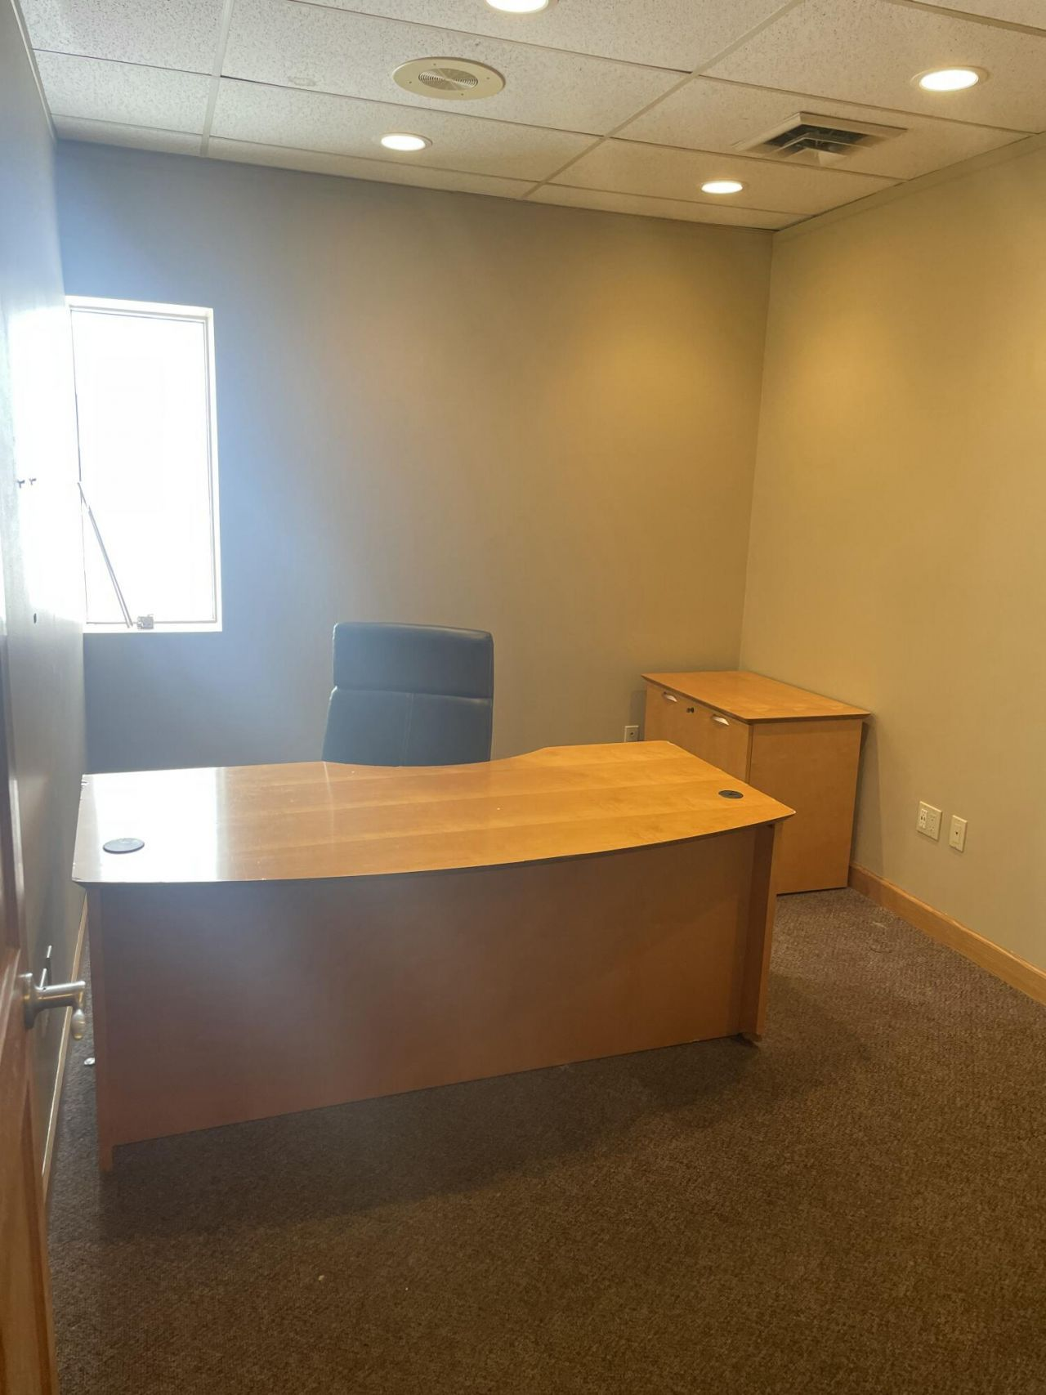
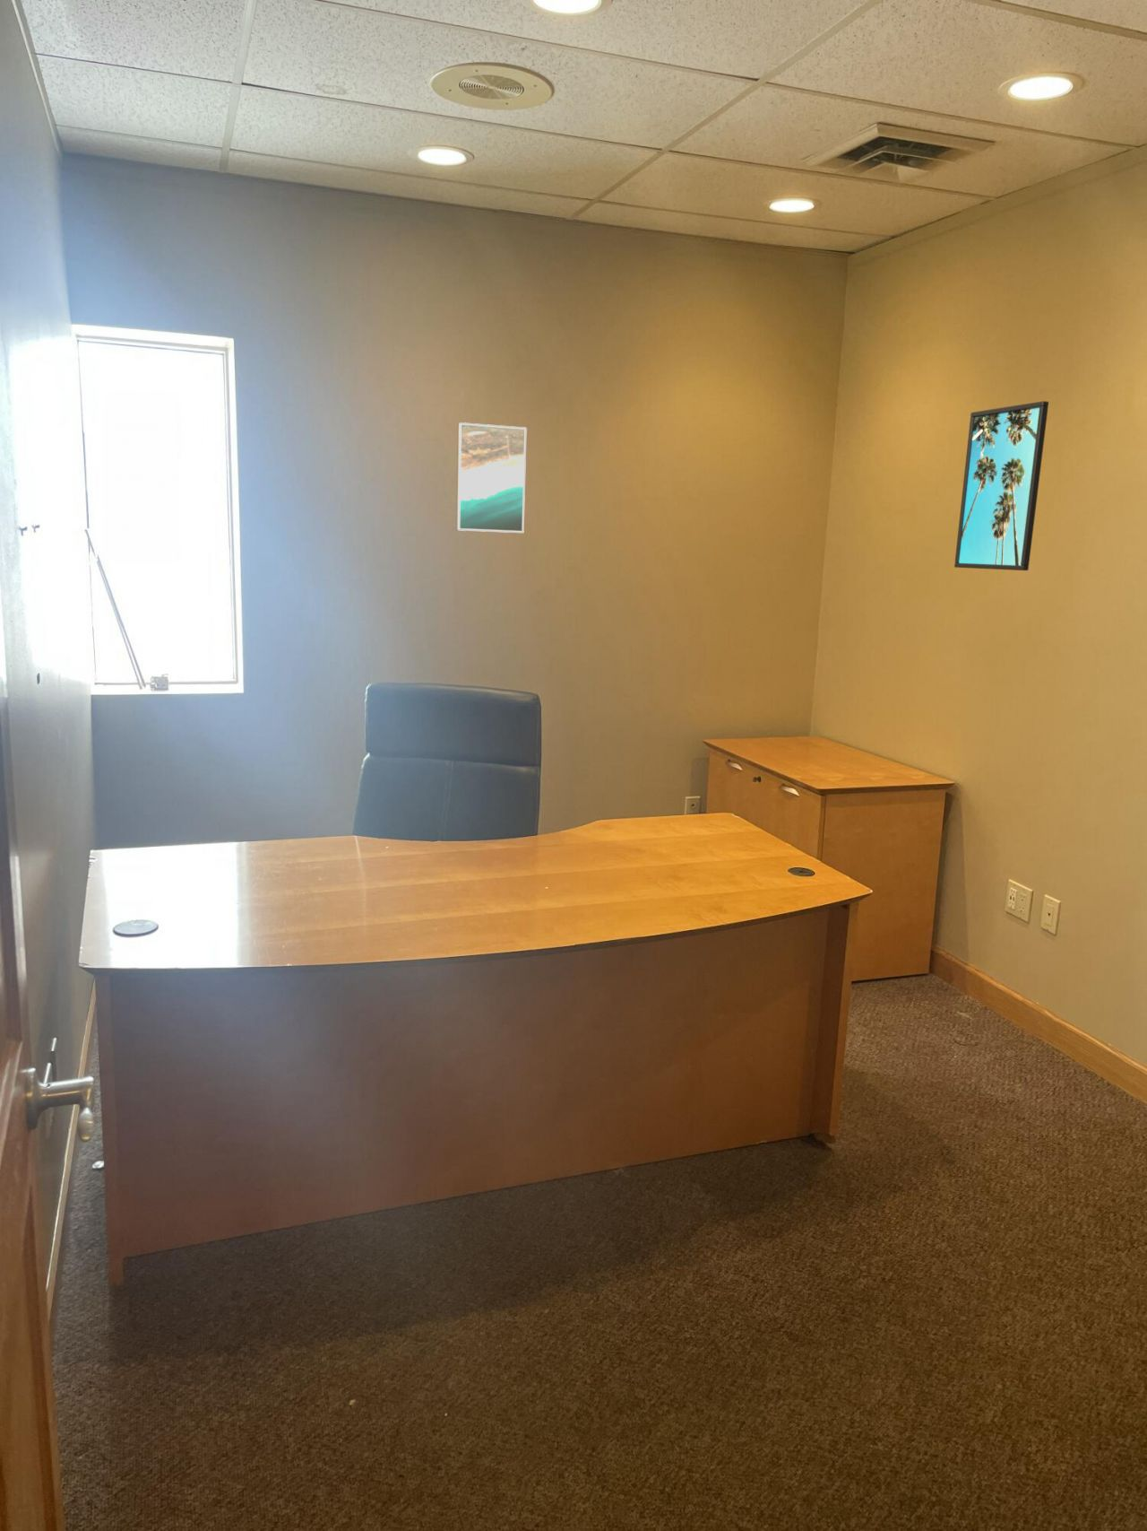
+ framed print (492, 479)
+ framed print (999, 488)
